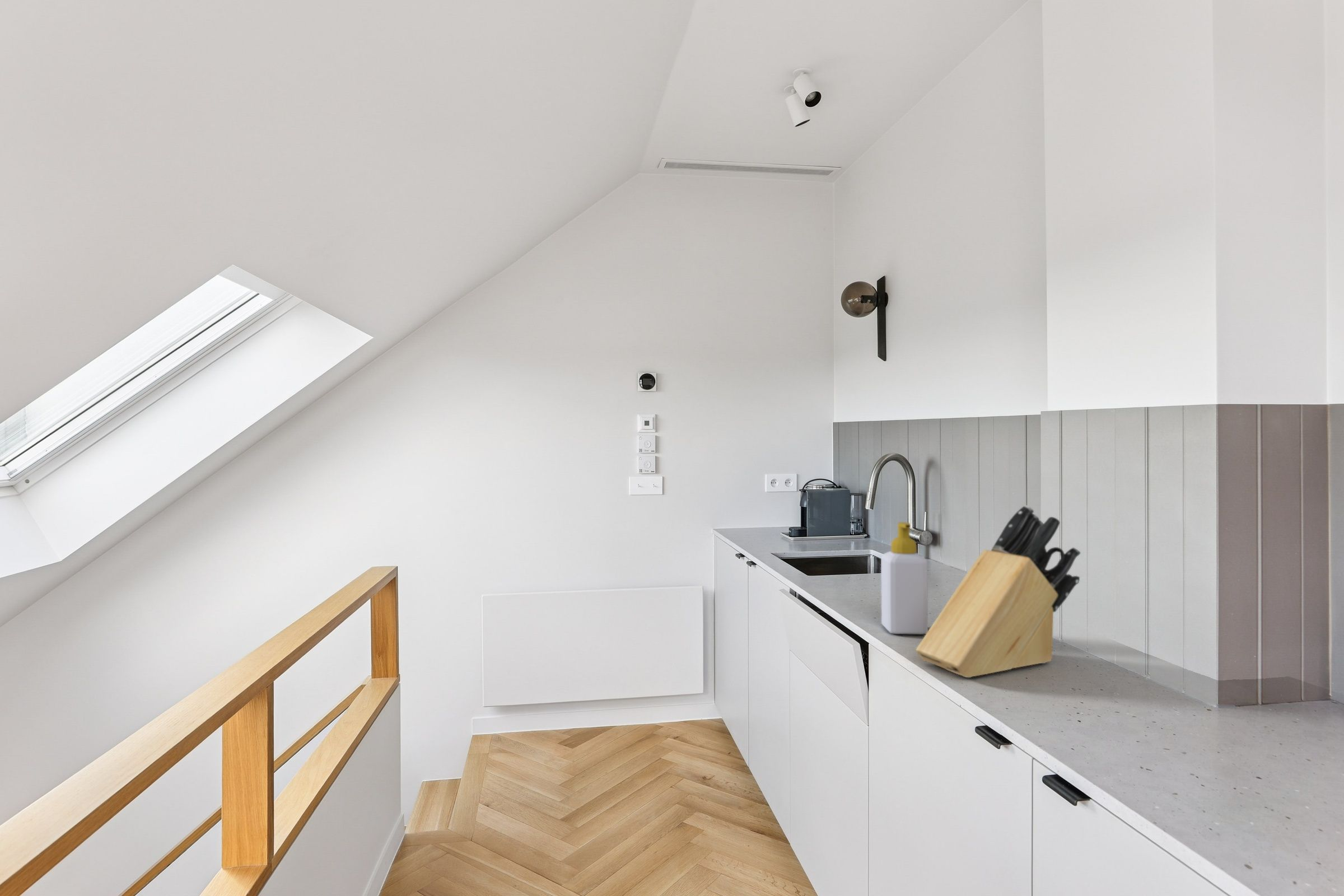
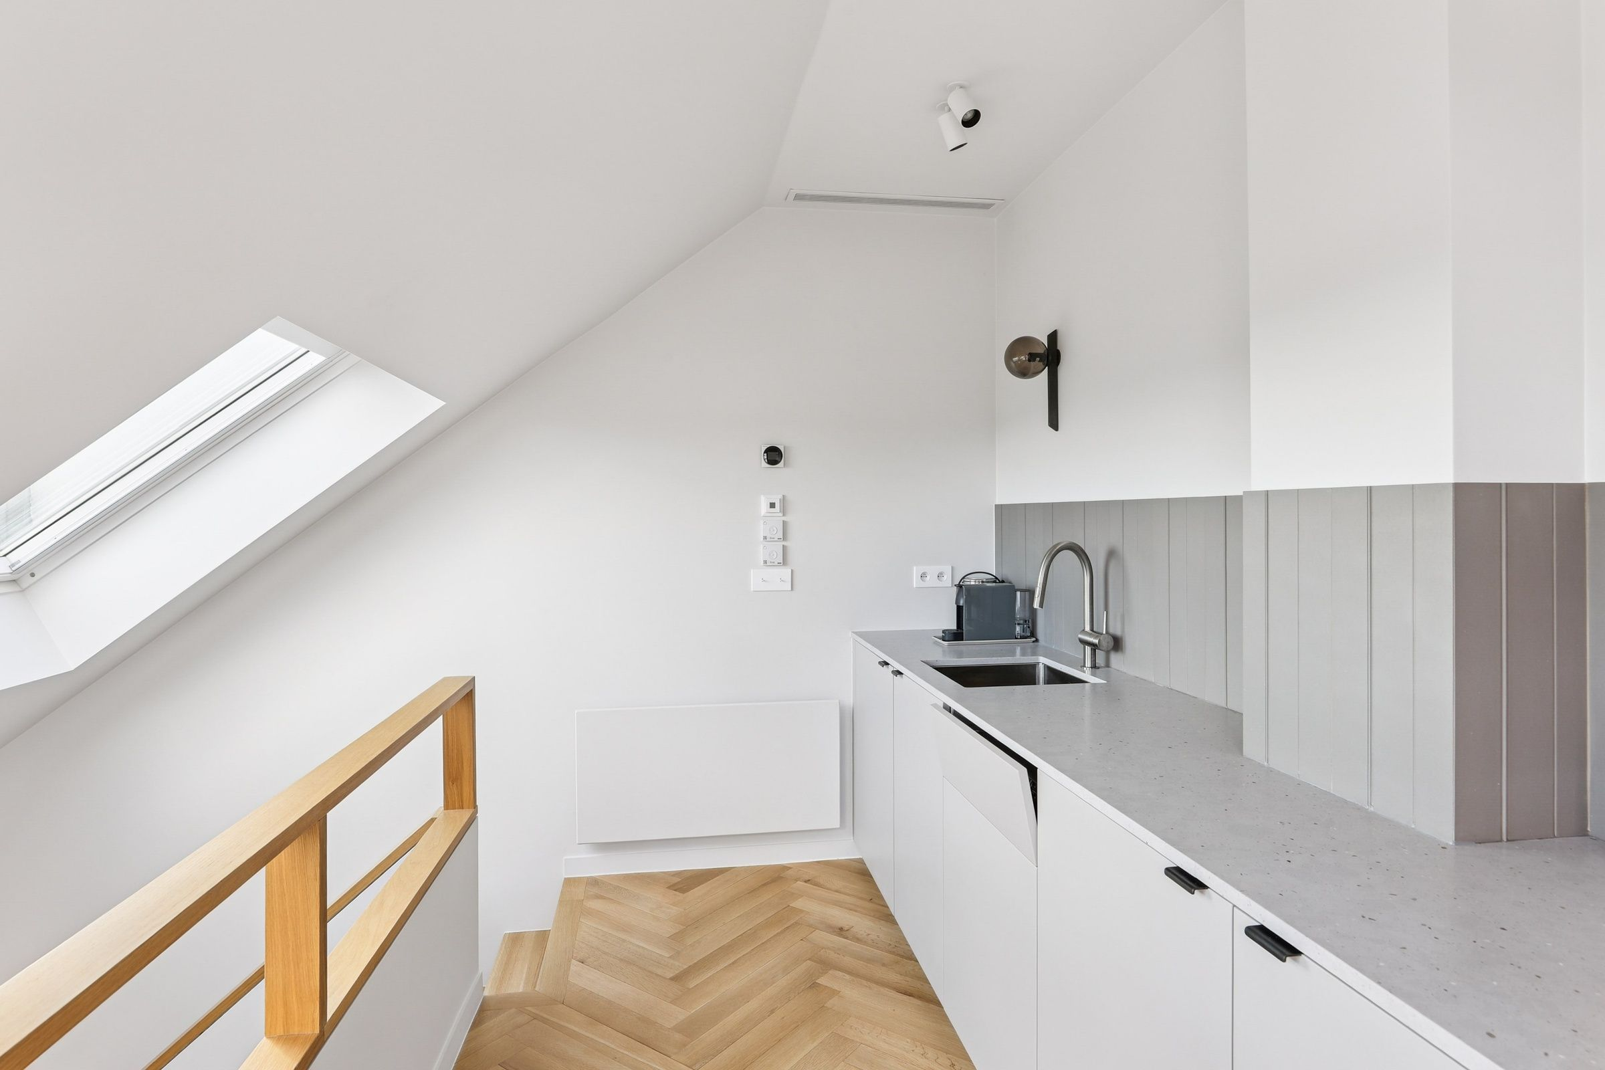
- soap bottle (904, 576)
- knife block (1001, 585)
